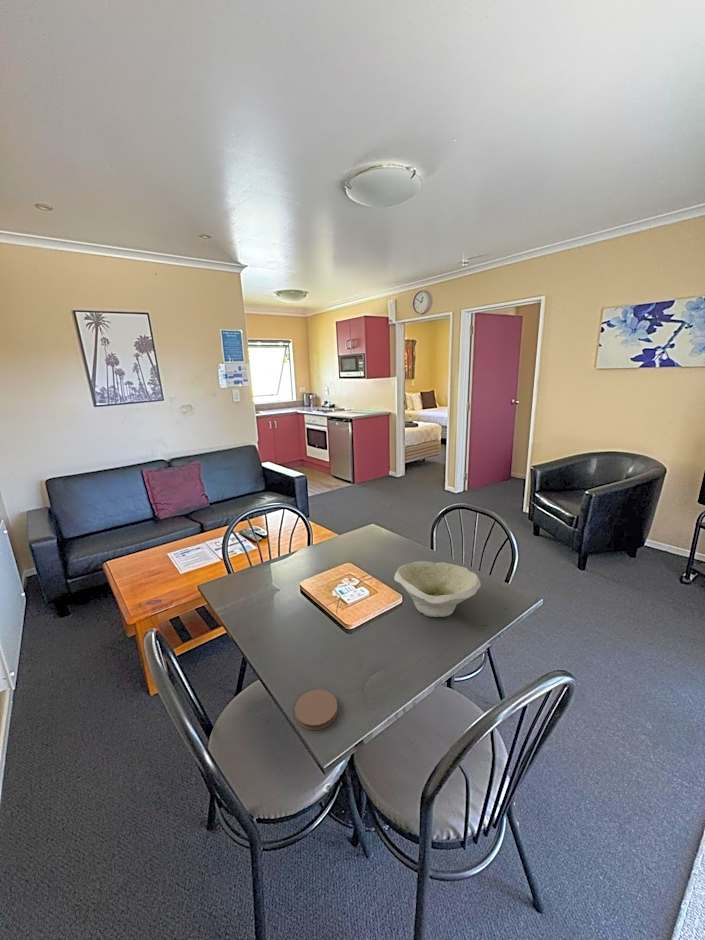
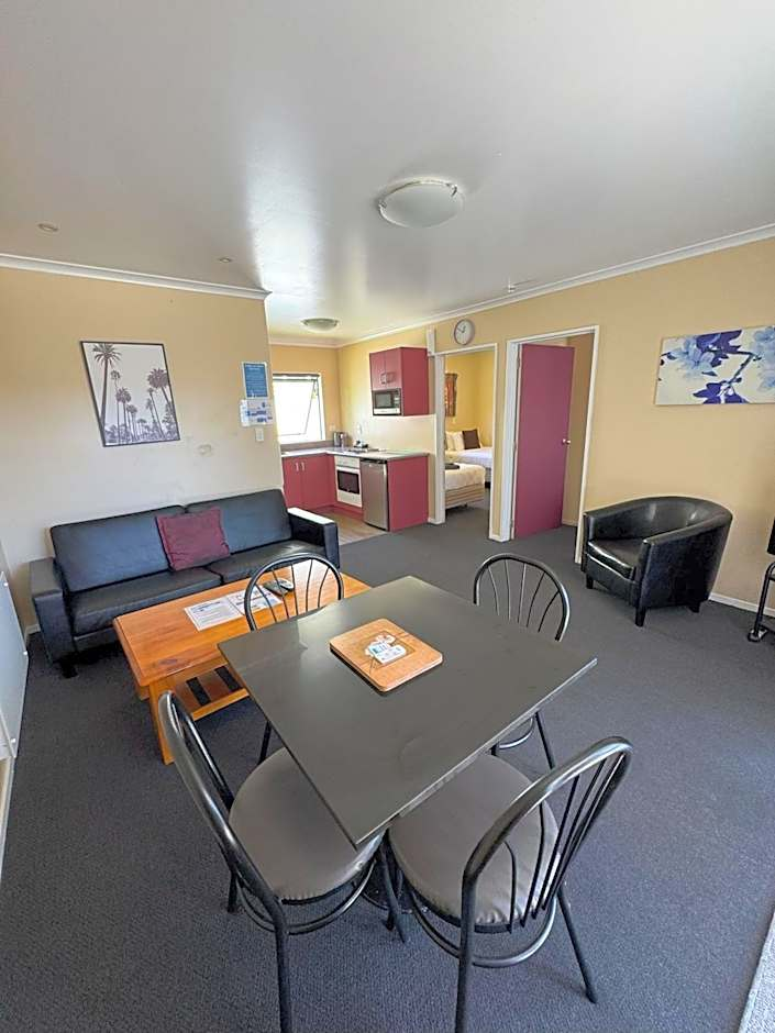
- bowl (436, 589)
- coaster (316, 708)
